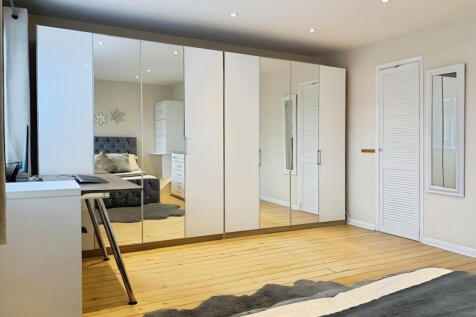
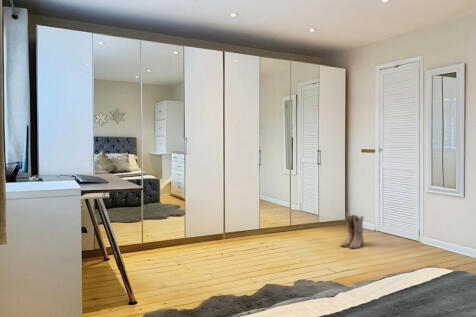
+ boots (352, 230)
